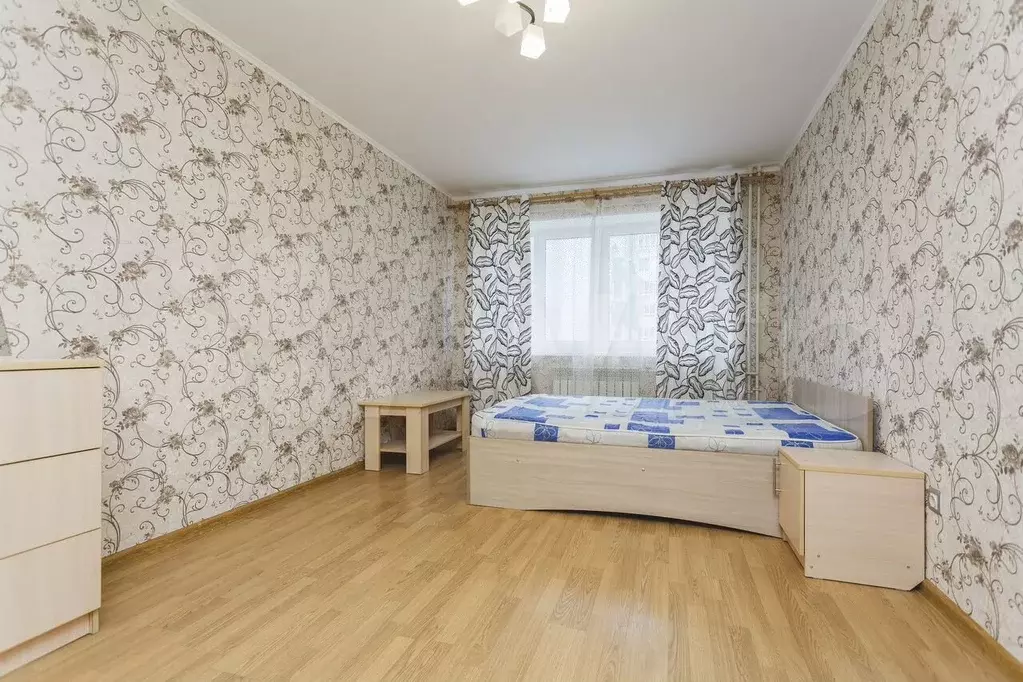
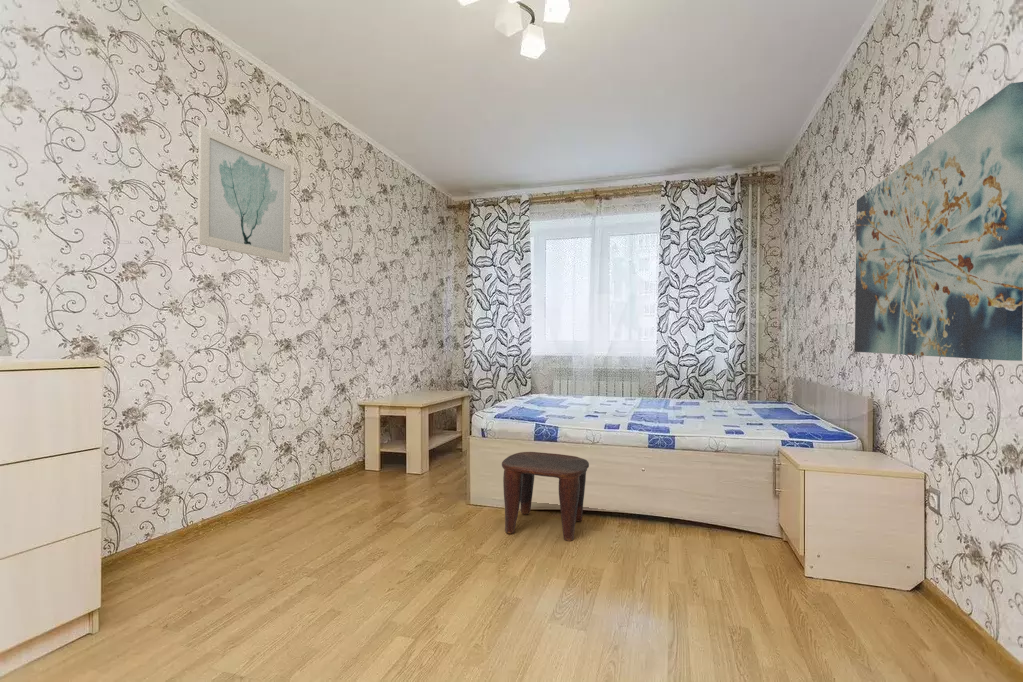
+ wall art (915, 256)
+ stool (532, 492)
+ wall art (248, 200)
